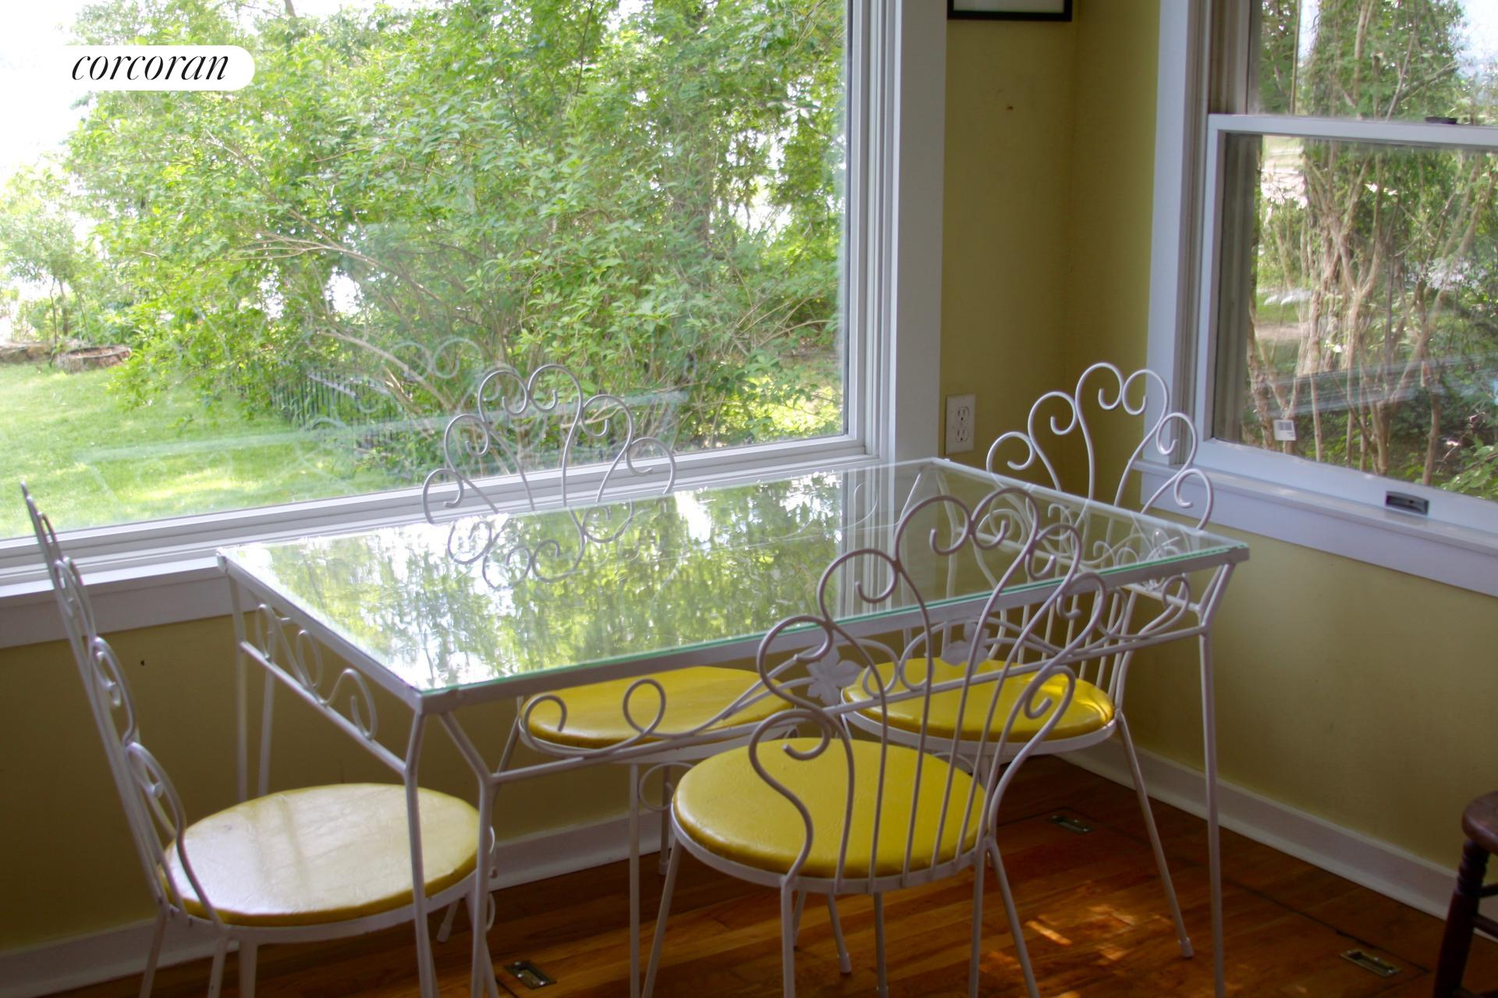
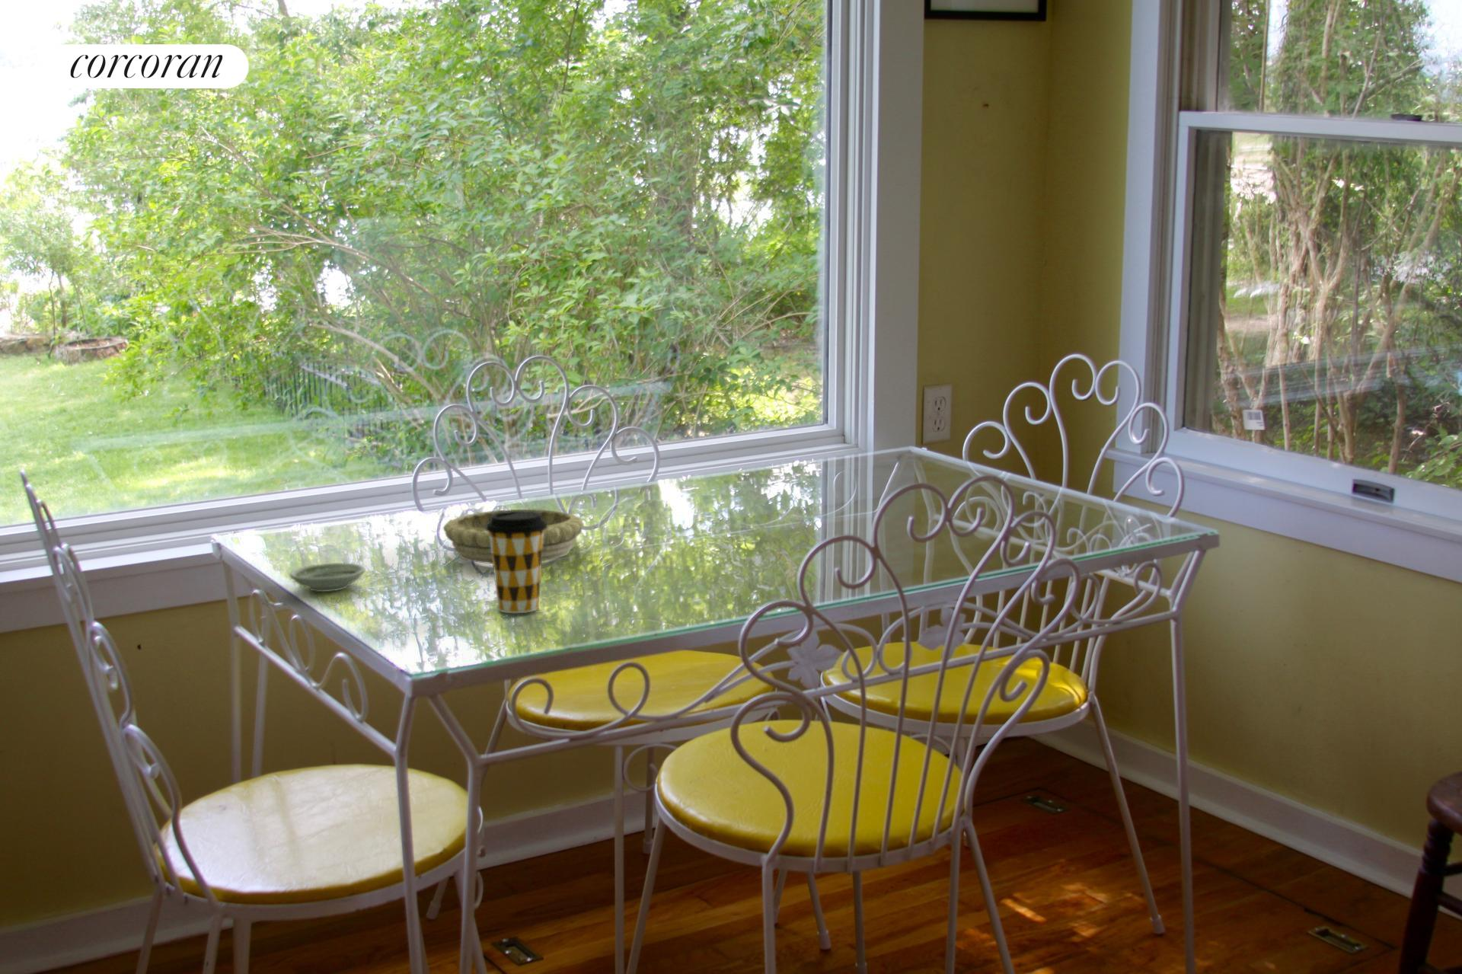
+ coffee cup (517, 562)
+ saucer (327, 578)
+ decorative bowl (510, 511)
